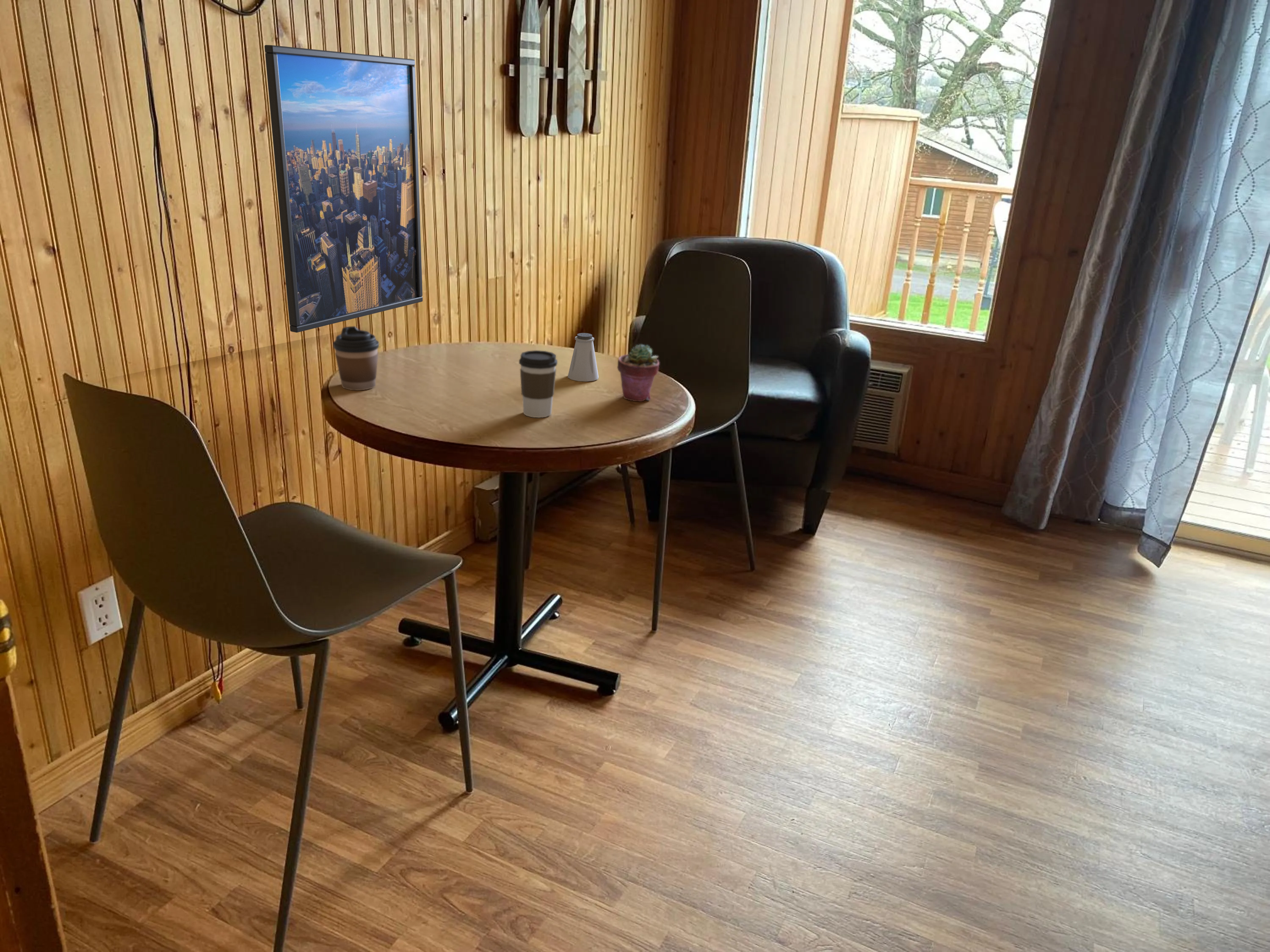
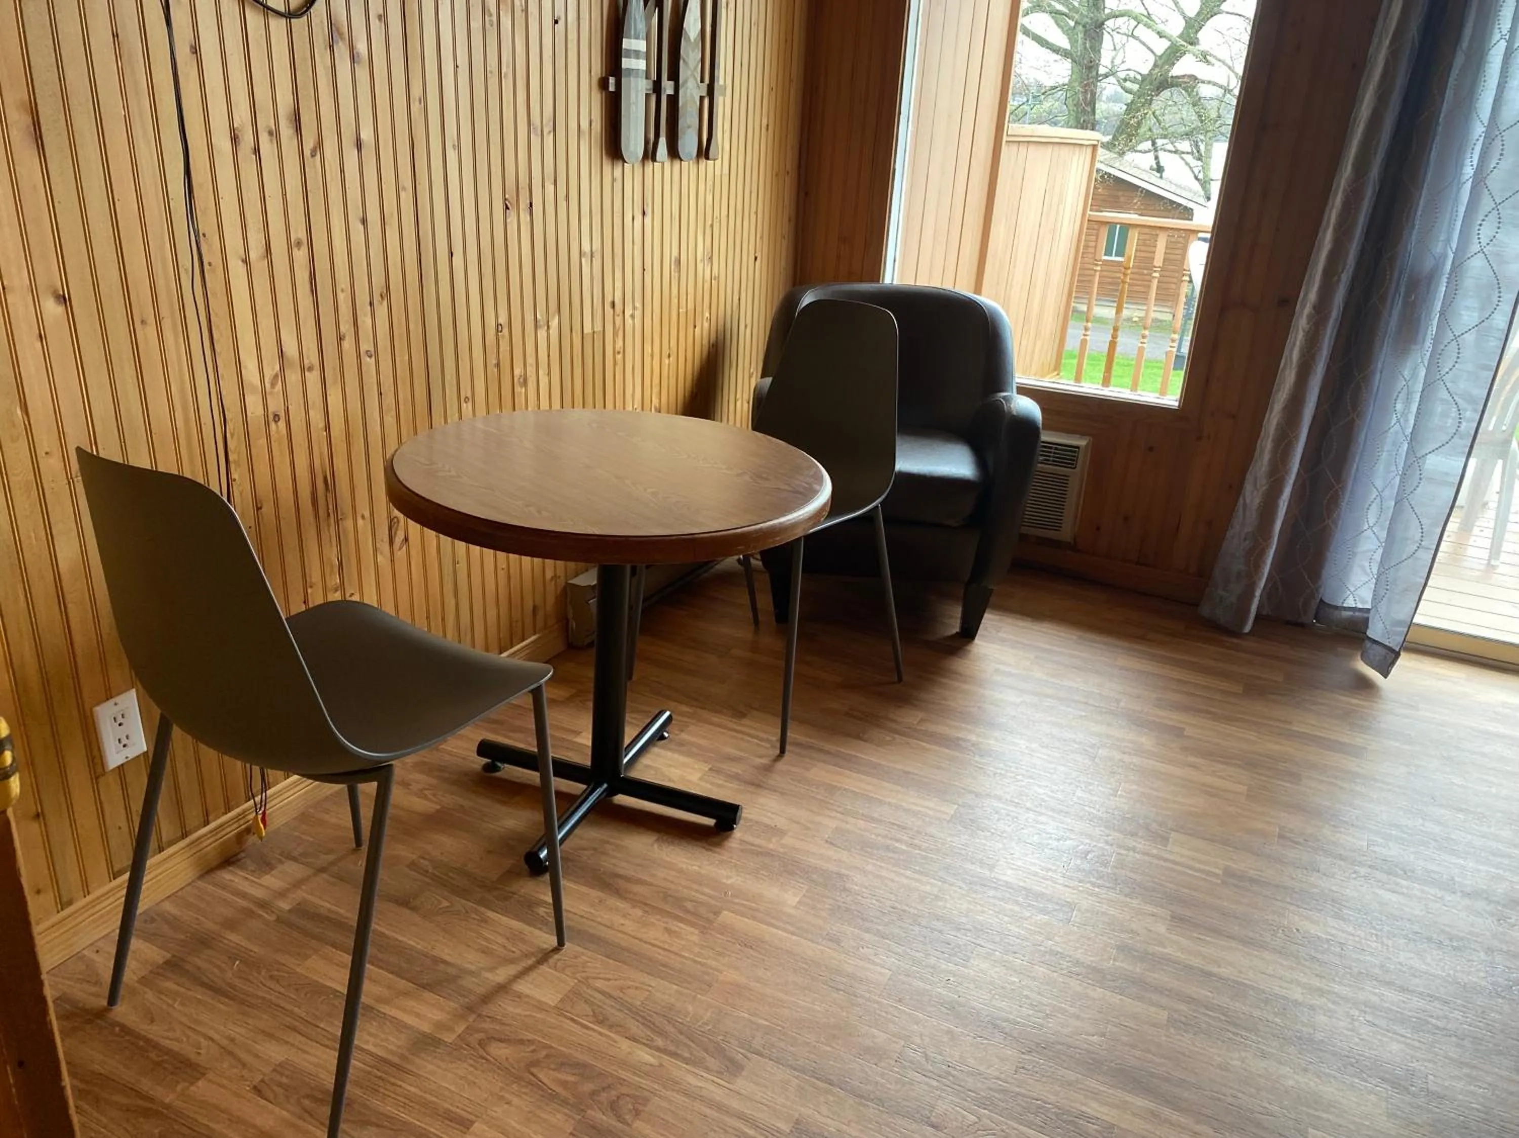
- saltshaker (584, 356)
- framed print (354, 191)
- coffee cup (538, 384)
- coffee cup (357, 358)
- potted succulent (638, 371)
